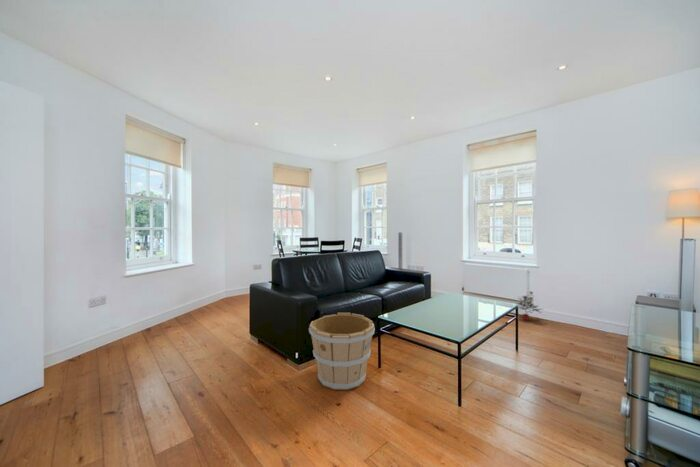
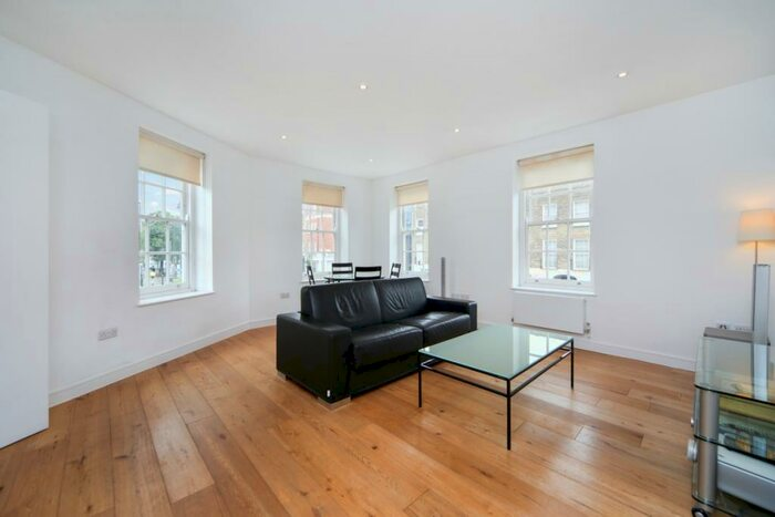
- potted plant (528, 307)
- wooden bucket (342, 349)
